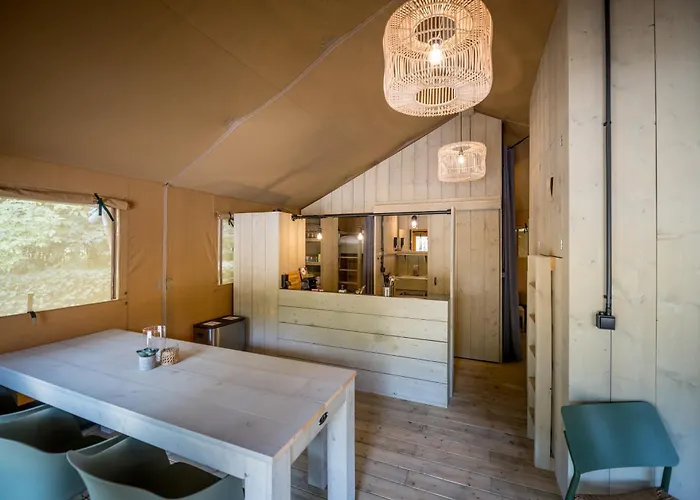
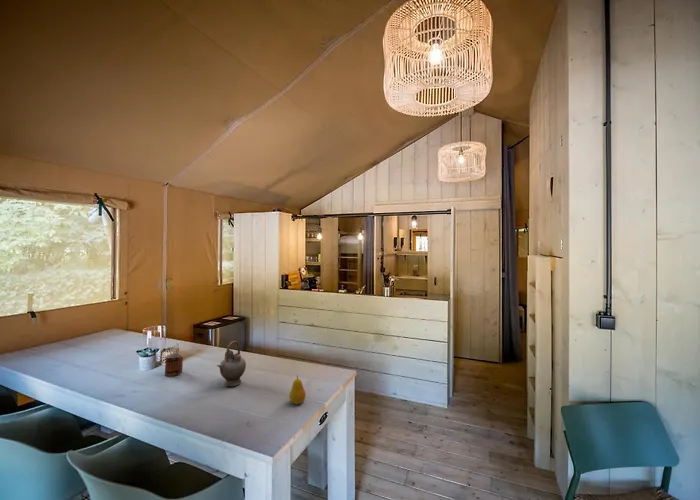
+ teapot (230, 363)
+ fruit (297, 388)
+ mug (175, 364)
